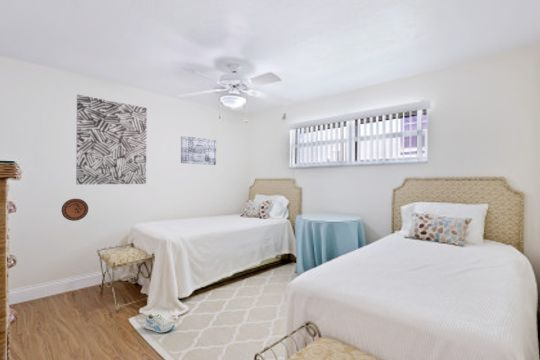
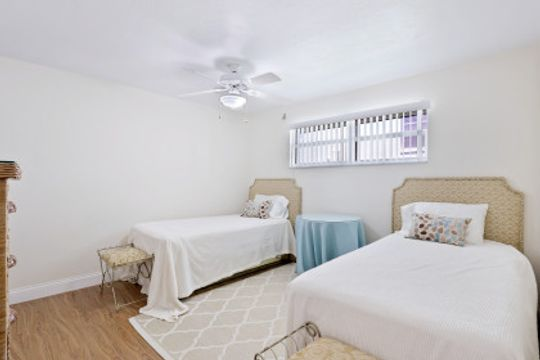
- sneaker (159, 322)
- wall art (199, 151)
- wall art (114, 143)
- decorative plate (75, 209)
